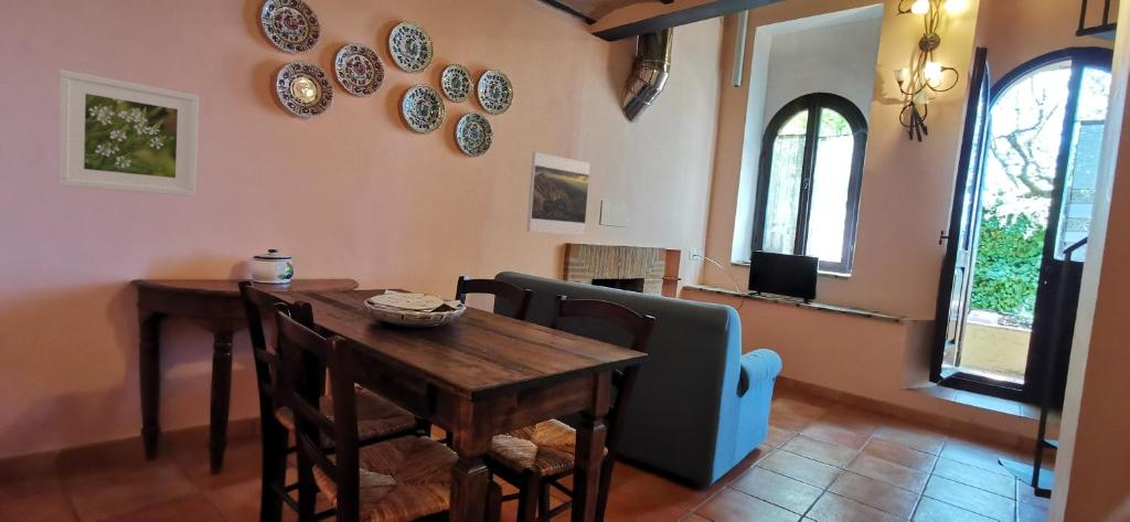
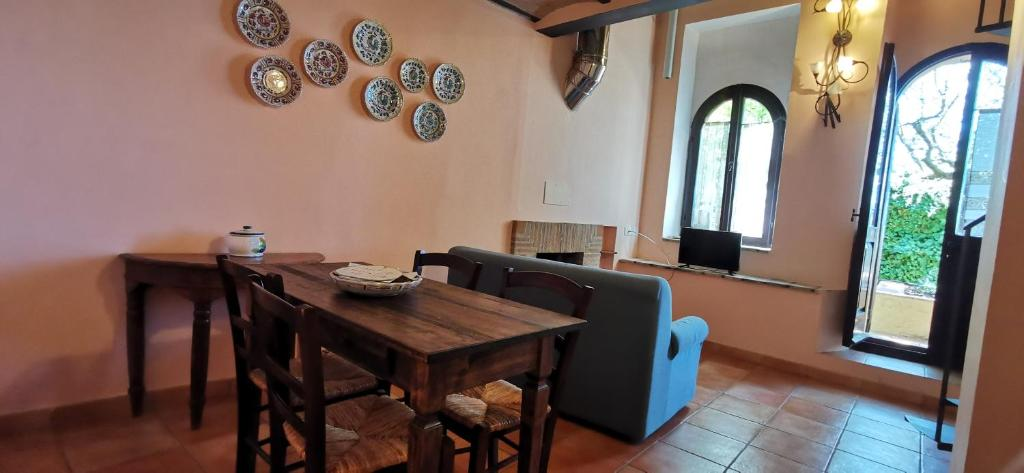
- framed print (559, 195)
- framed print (132, 137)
